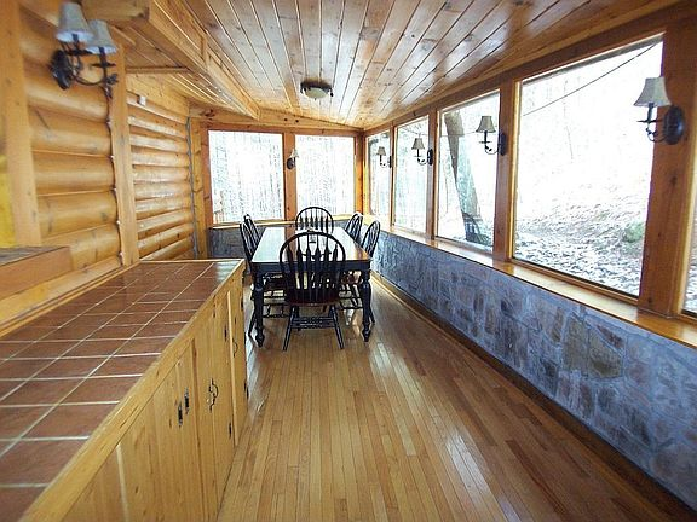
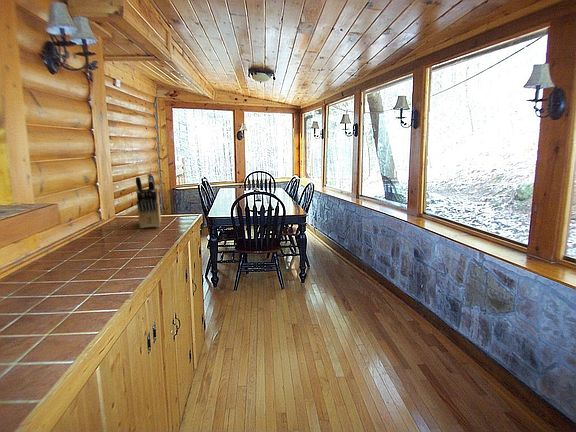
+ knife block (148, 199)
